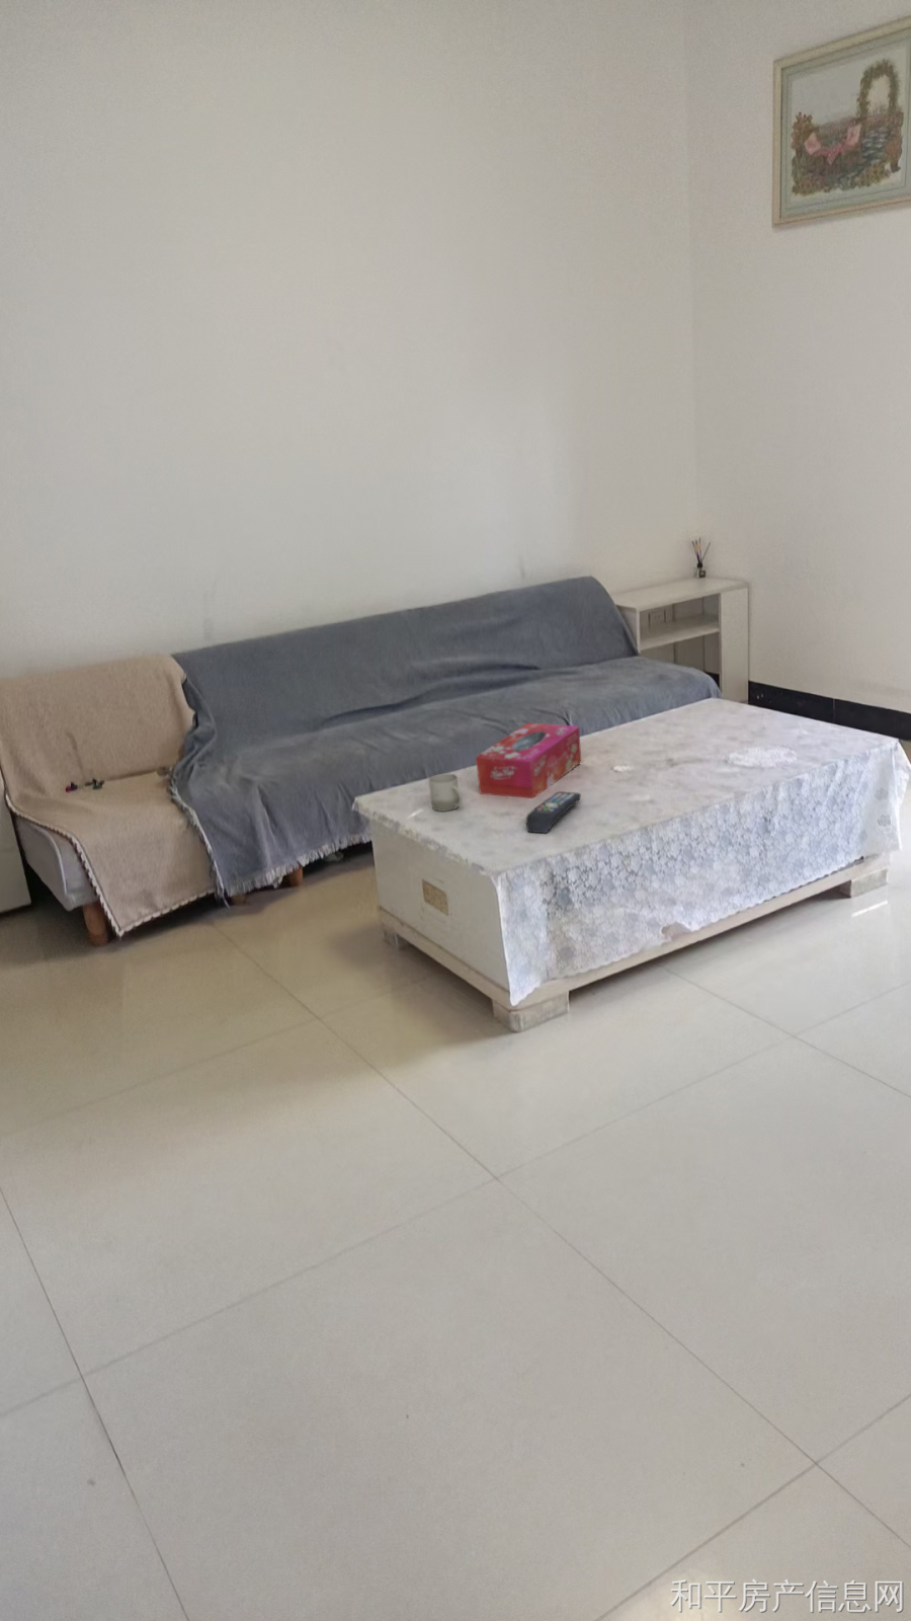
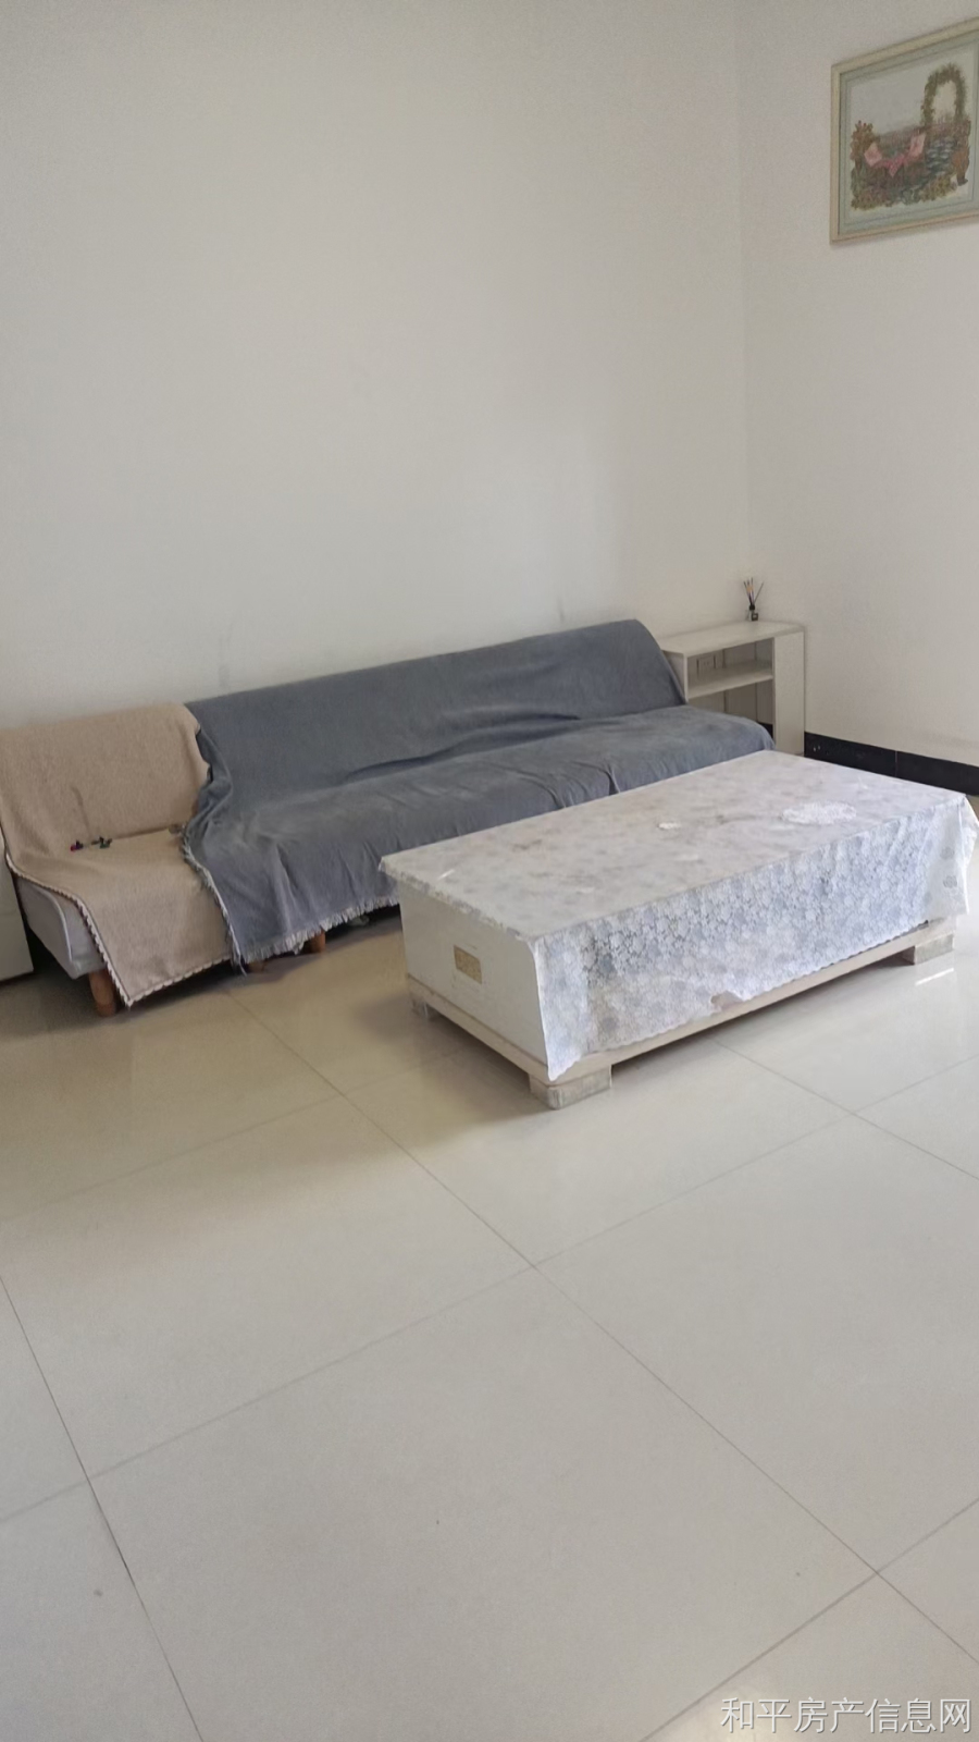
- remote control (553, 808)
- cup (447, 794)
- tissue box (529, 759)
